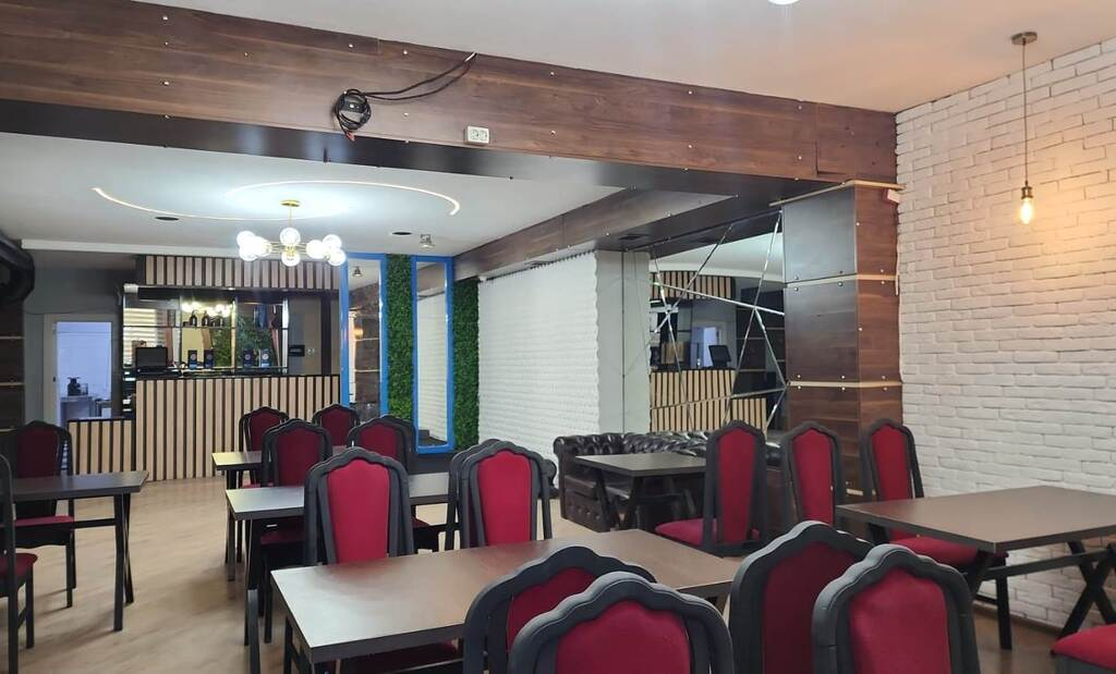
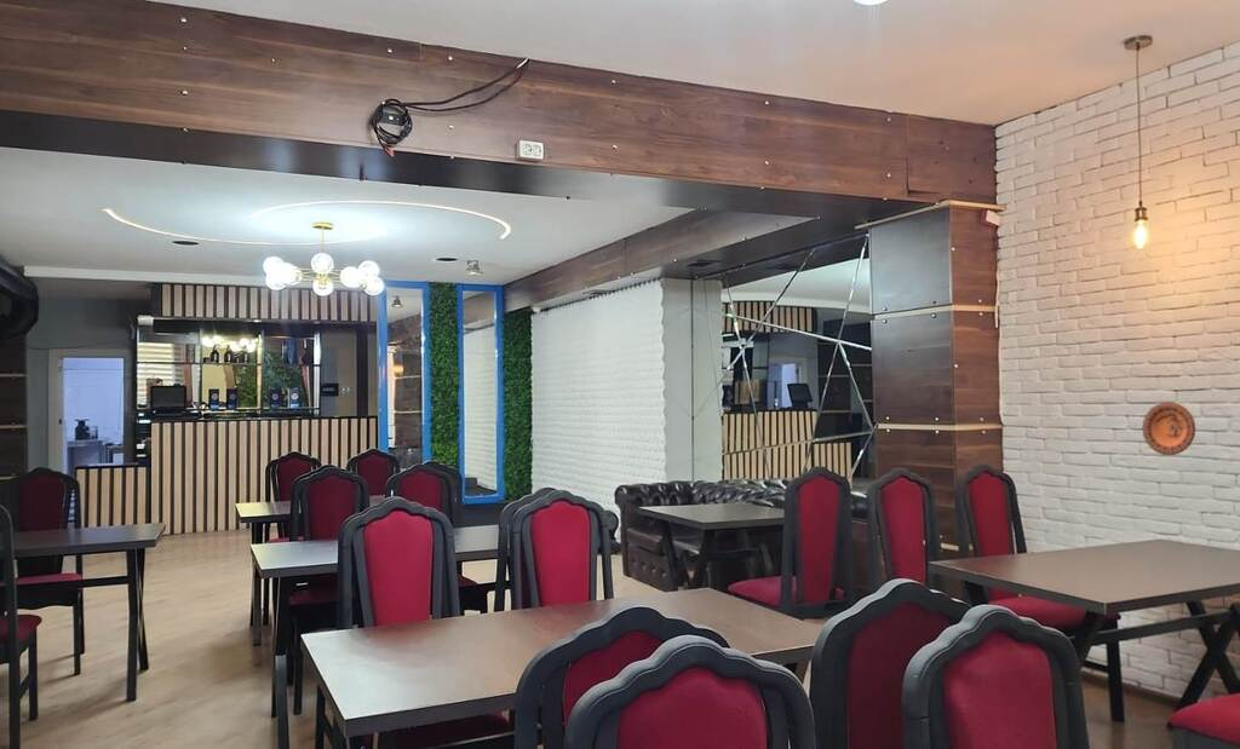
+ decorative plate (1169, 428)
